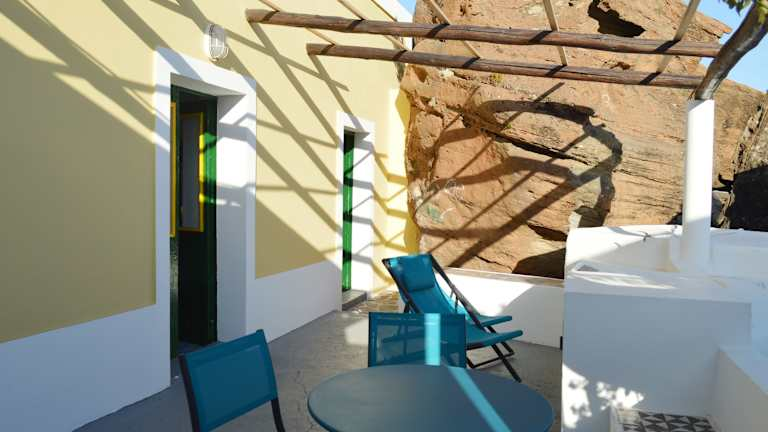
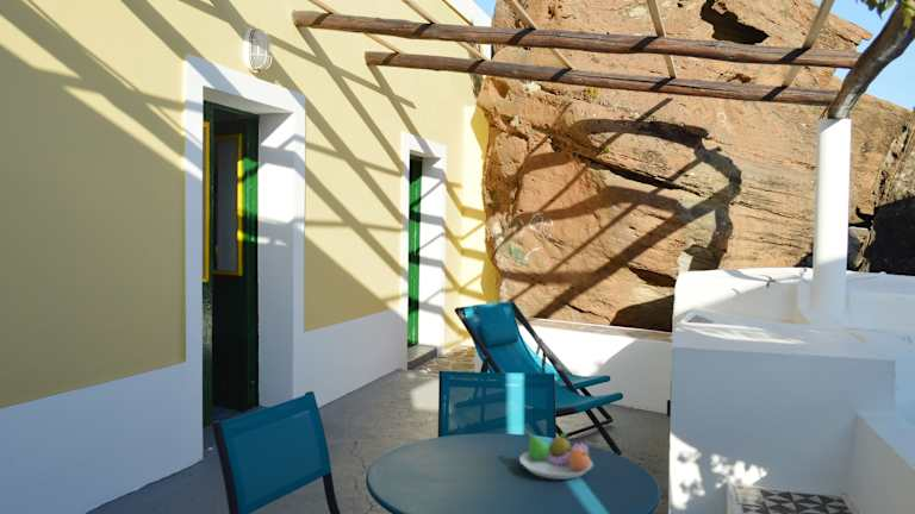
+ fruit bowl (554, 452)
